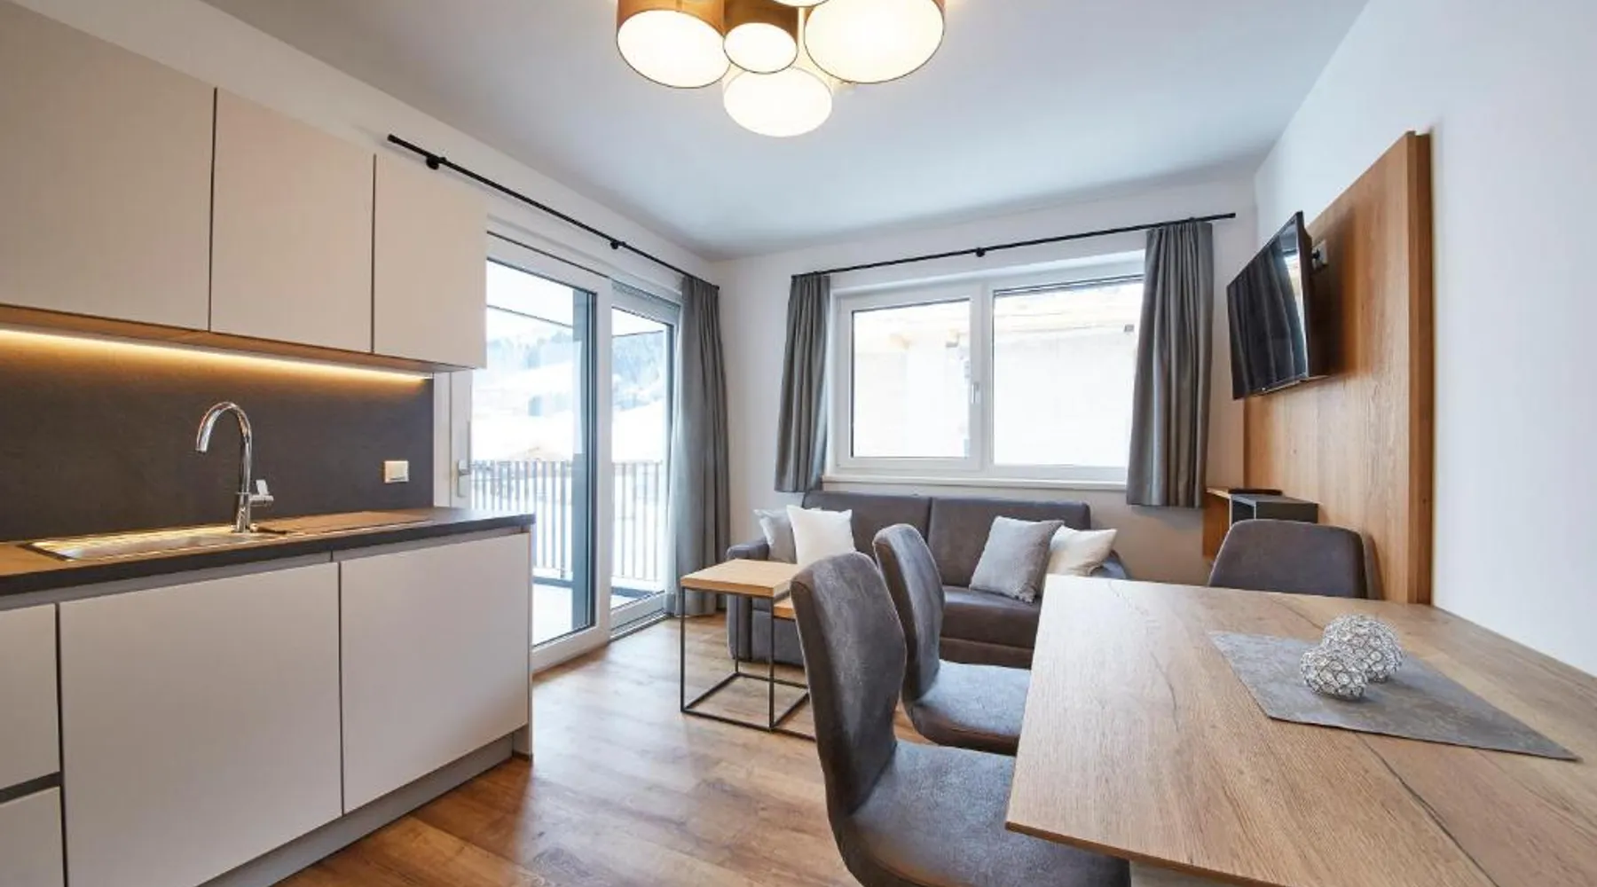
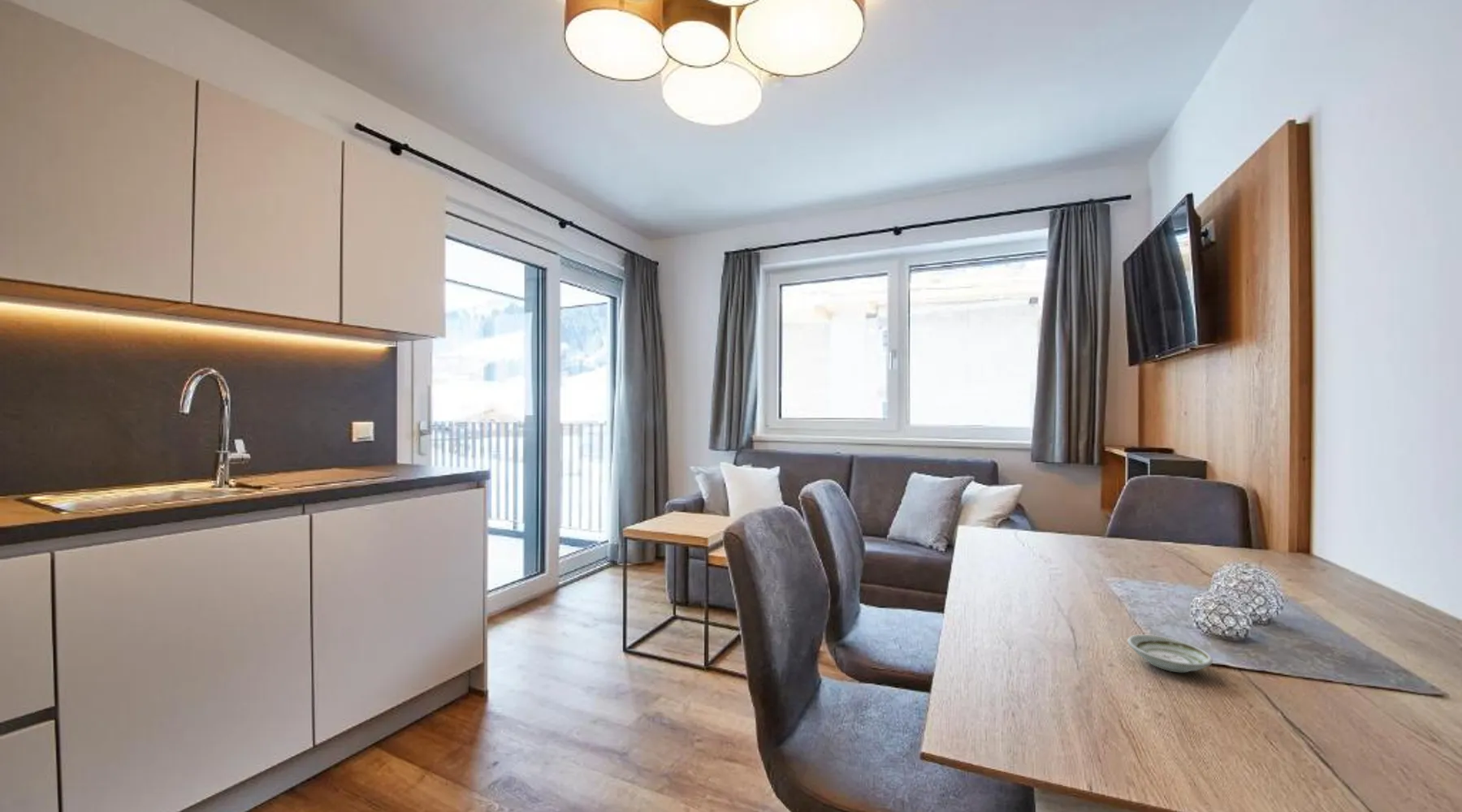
+ saucer (1168, 656)
